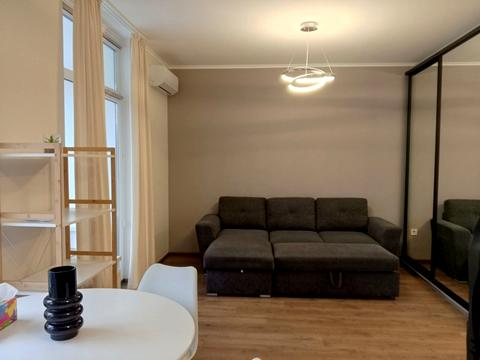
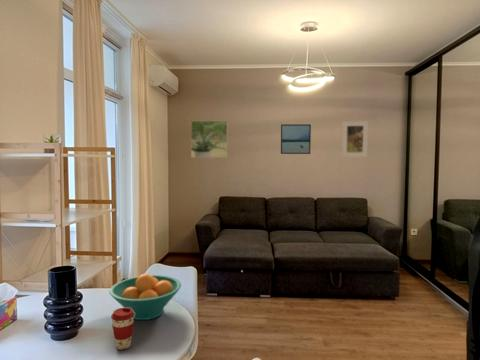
+ coffee cup (123, 328)
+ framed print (295, 139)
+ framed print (354, 139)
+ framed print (209, 139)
+ fruit bowl (146, 293)
